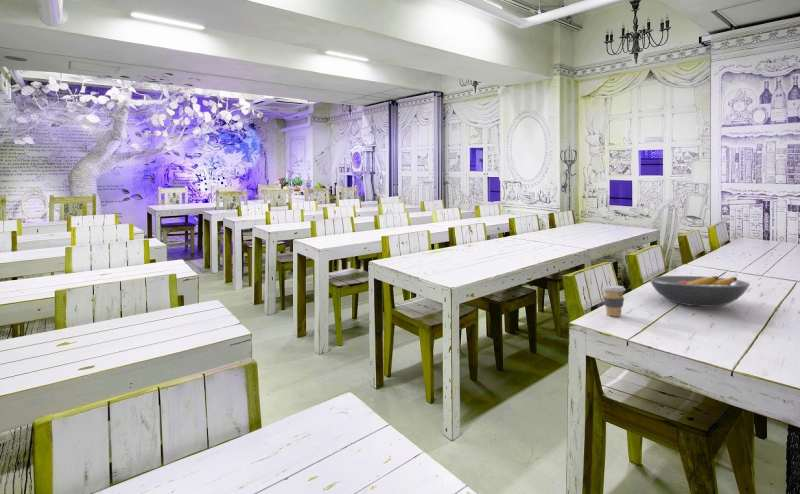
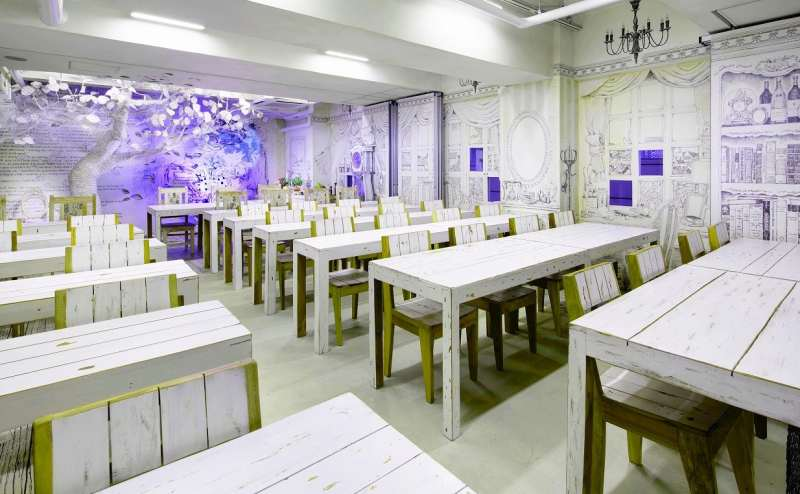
- fruit bowl (696, 289)
- coffee cup (613, 300)
